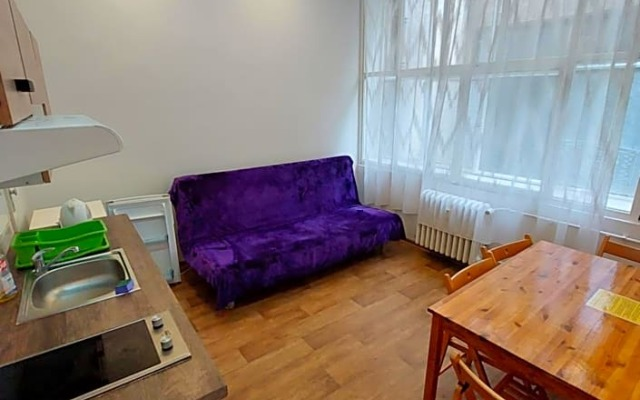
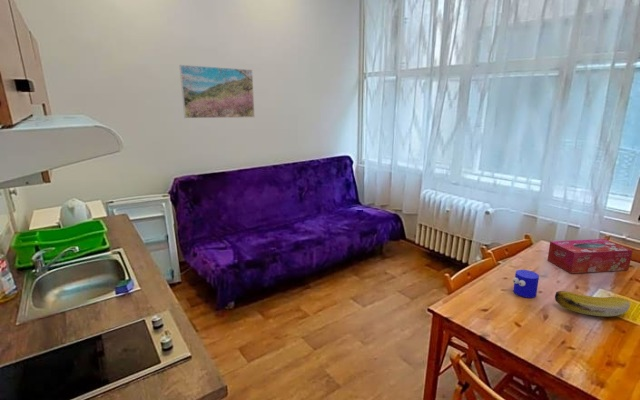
+ banana (592, 299)
+ cup (524, 283)
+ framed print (219, 93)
+ tissue box (588, 255)
